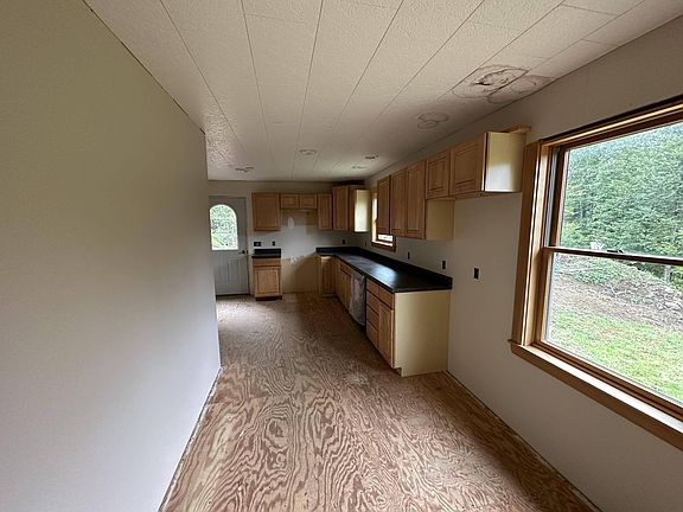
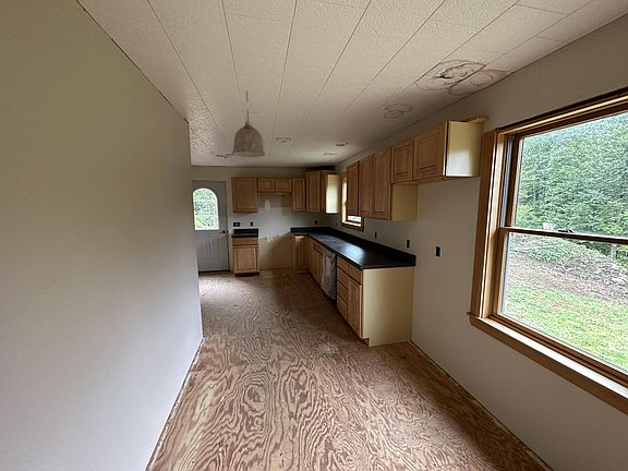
+ pendant lamp (247, 123)
